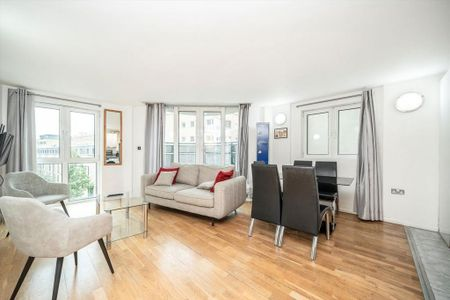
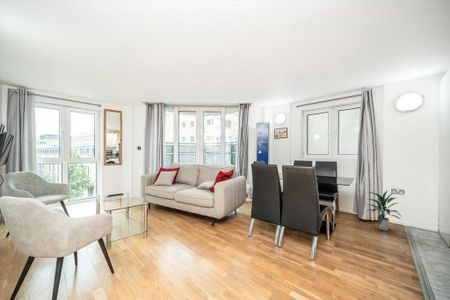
+ indoor plant (382, 209)
